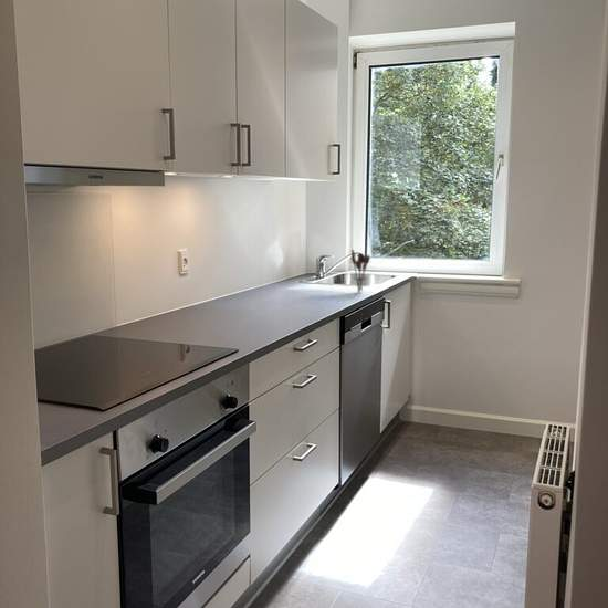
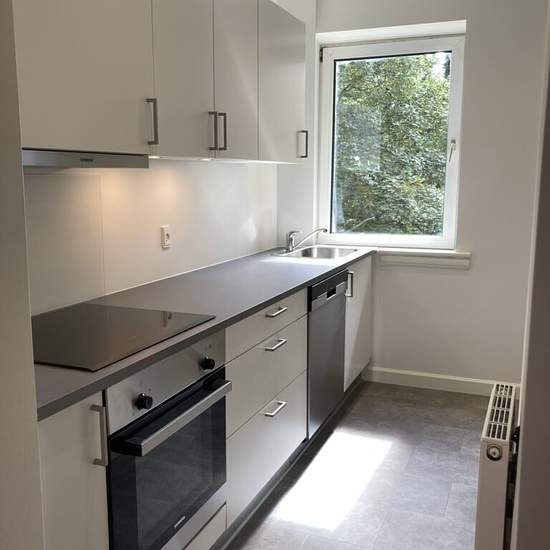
- utensil holder (358, 270)
